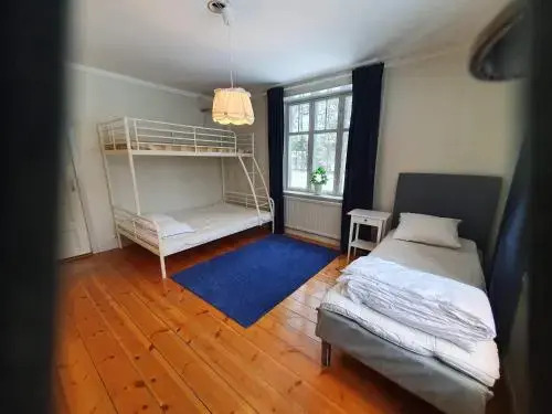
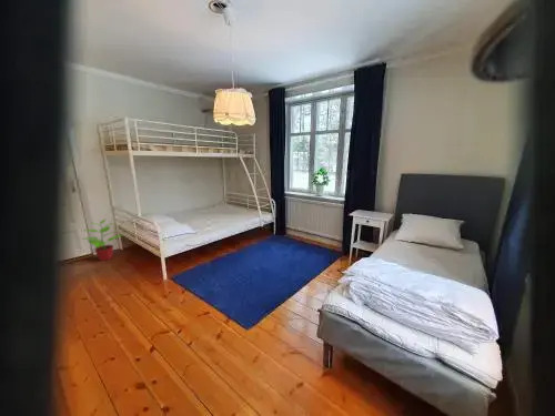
+ potted plant (103, 236)
